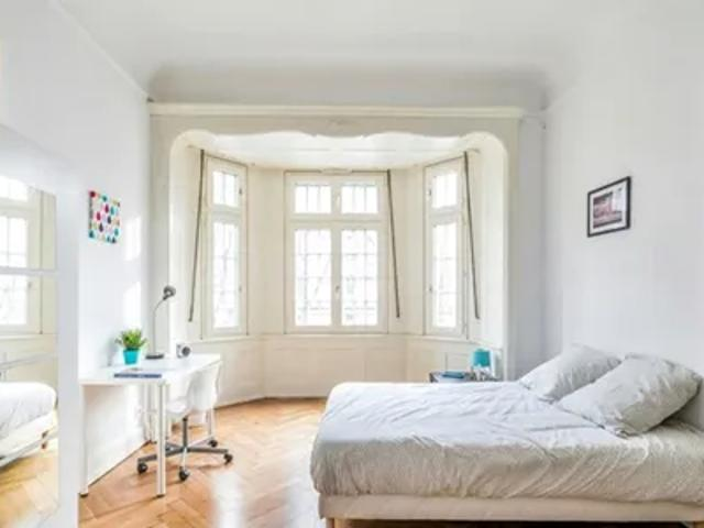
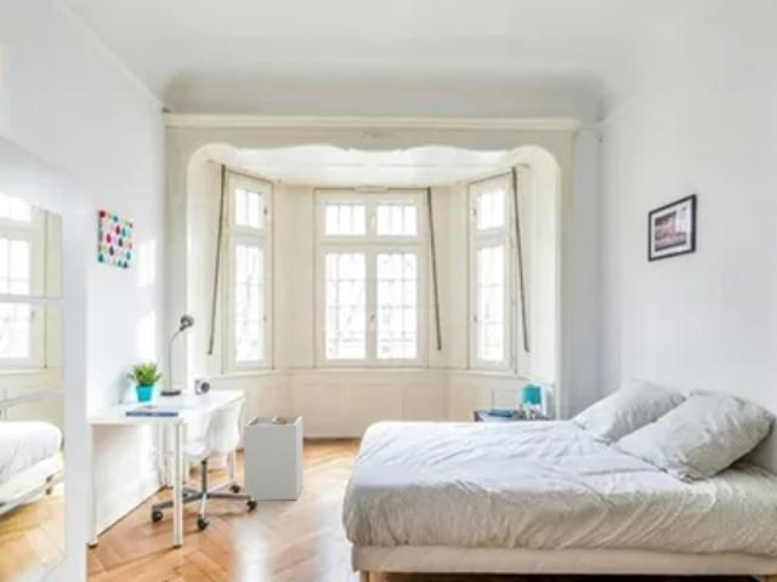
+ laundry hamper (274, 456)
